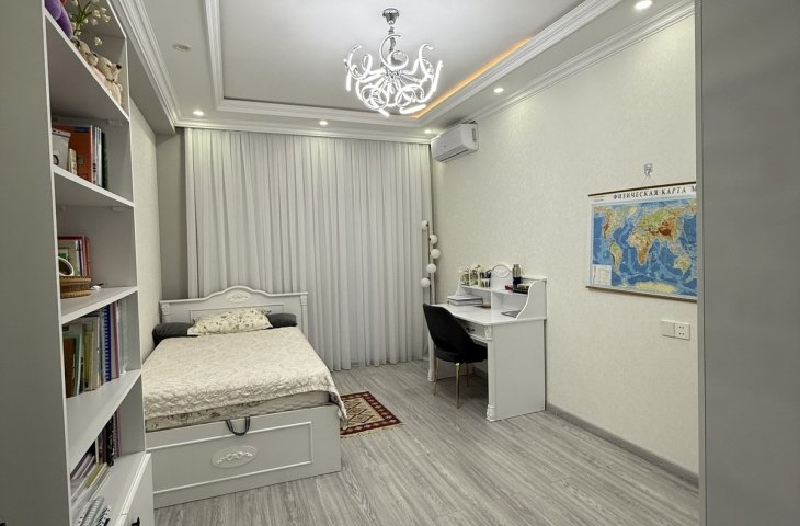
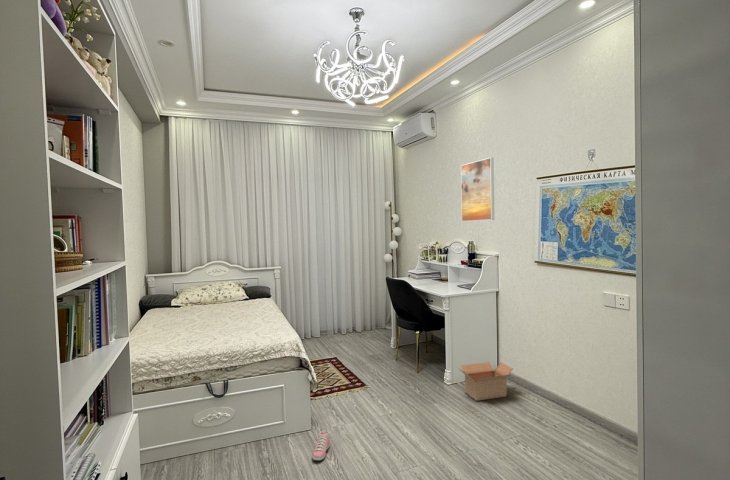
+ sneaker (321, 443)
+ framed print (476, 191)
+ cardboard box (485, 381)
